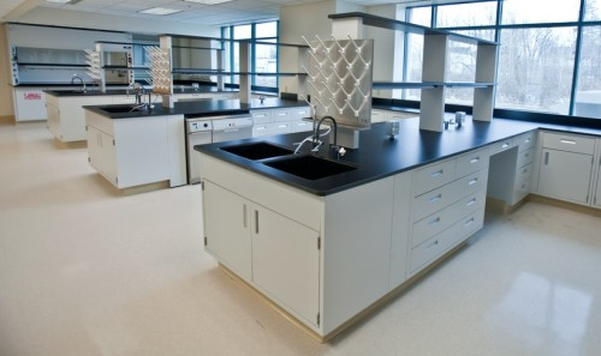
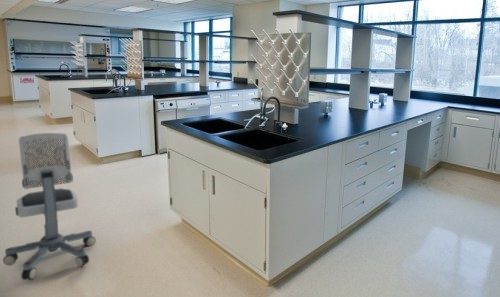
+ office chair (46, 195)
